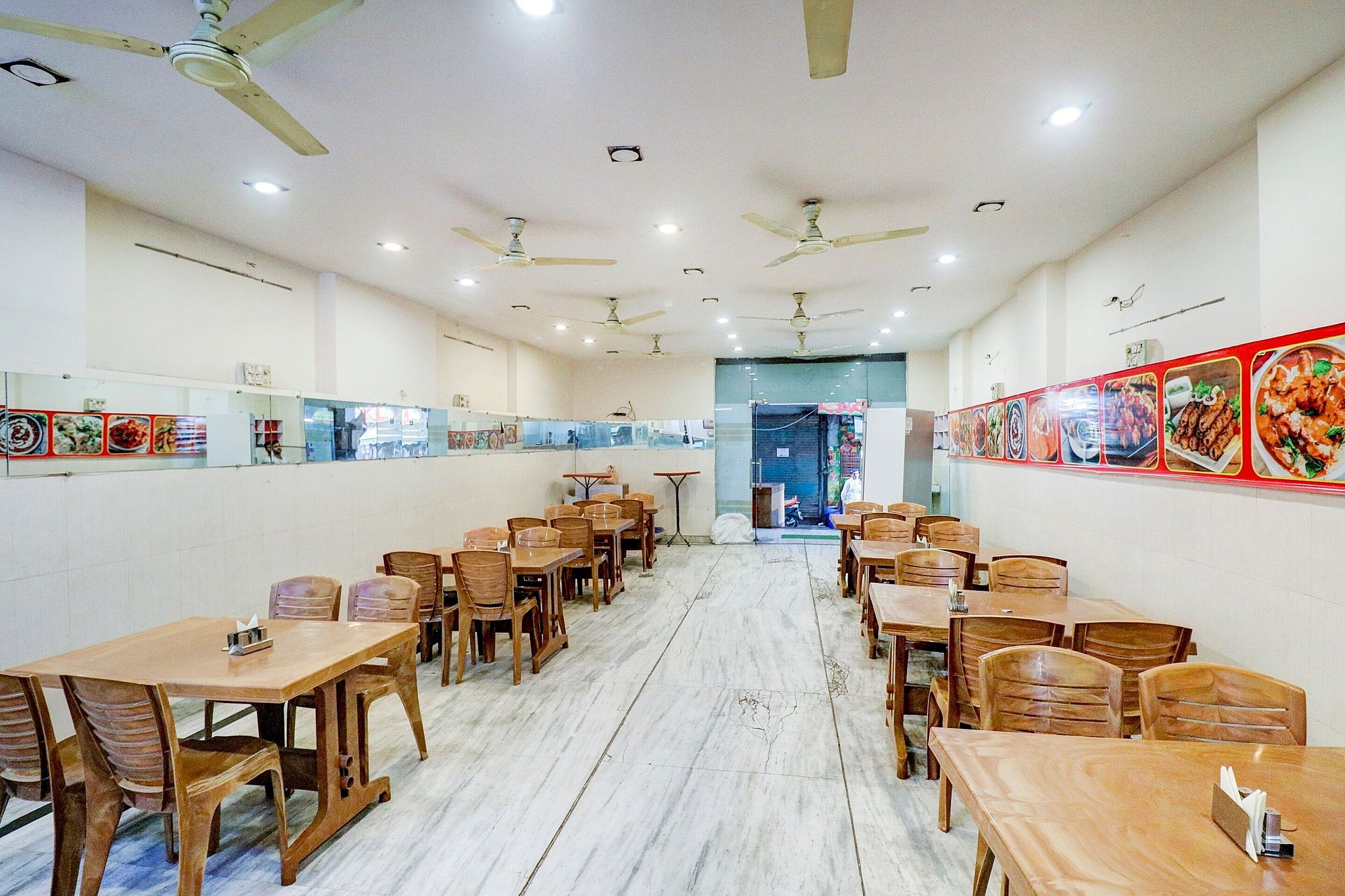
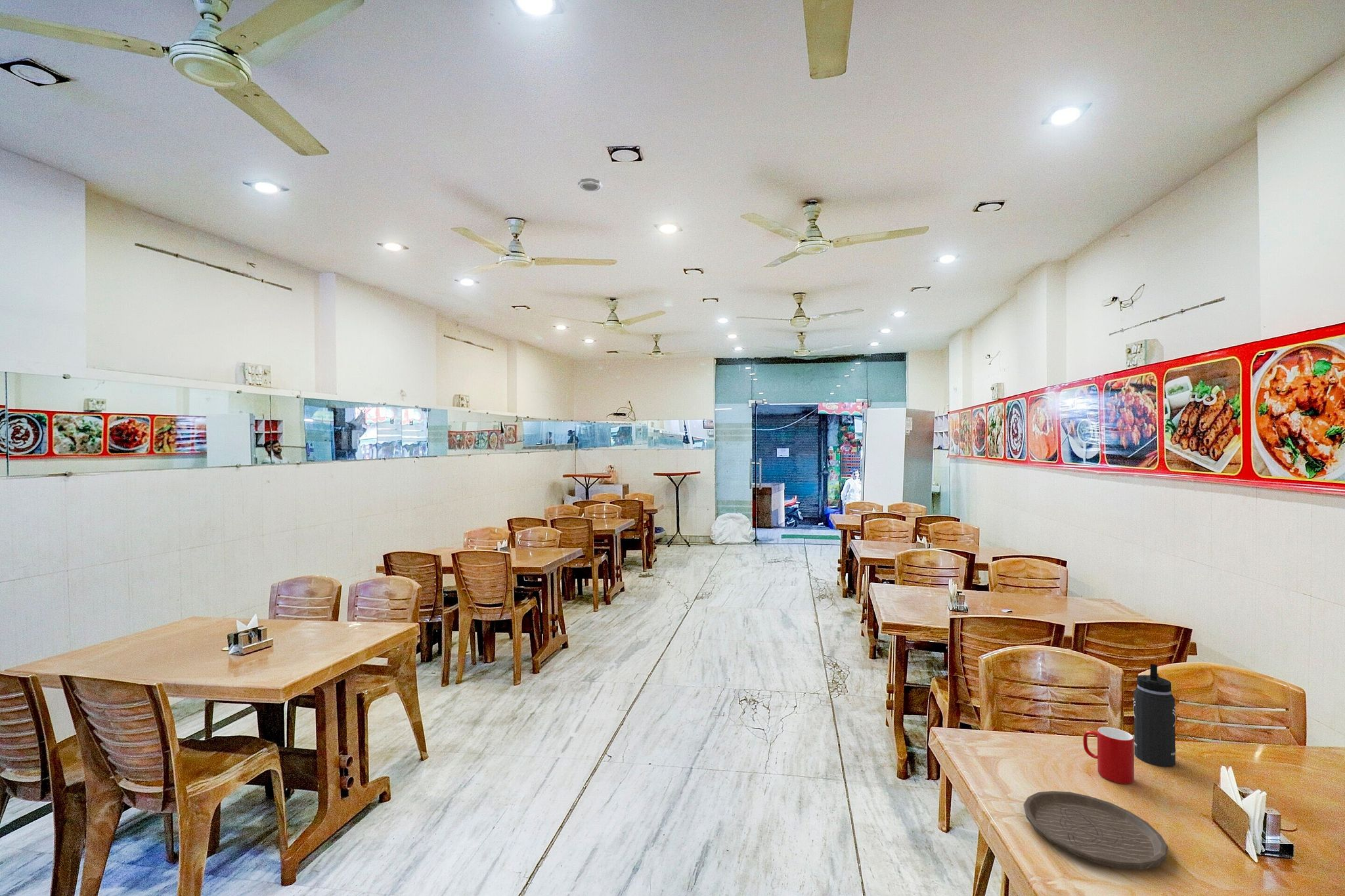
+ cup (1109, 752)
+ plate (1091, 828)
+ thermos bottle (1154, 710)
+ smoke detector (590, 183)
